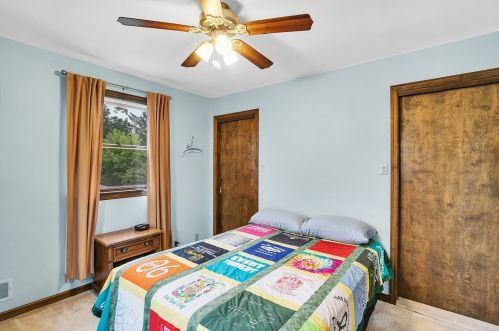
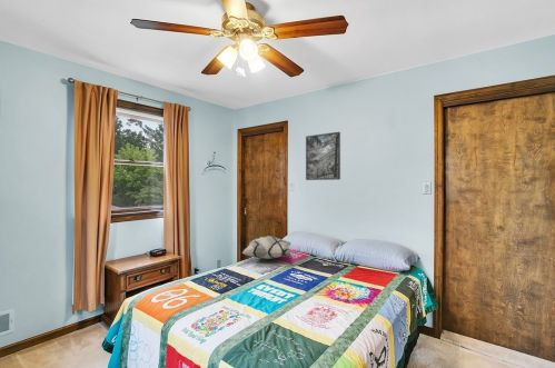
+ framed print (321, 157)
+ decorative pillow (268, 247)
